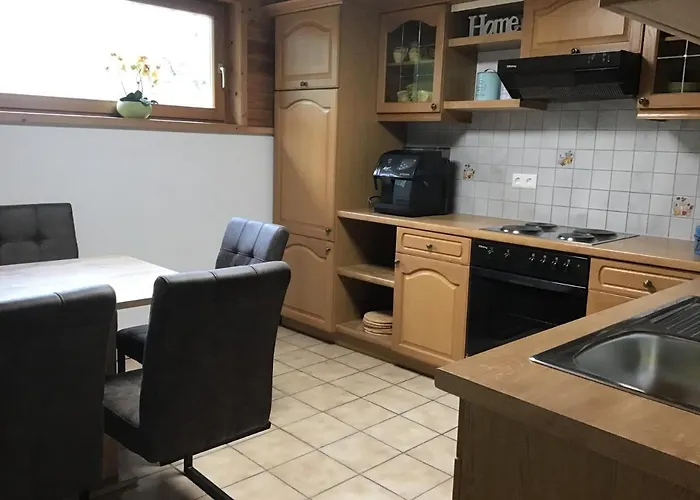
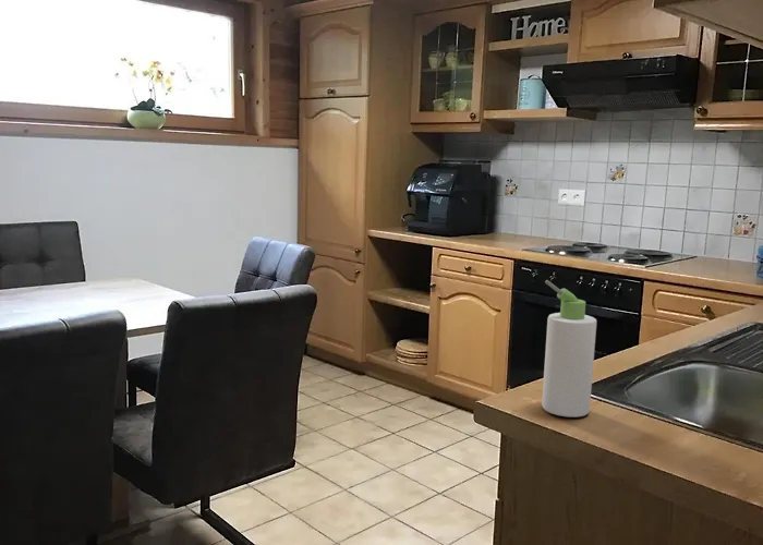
+ bottle (566, 346)
